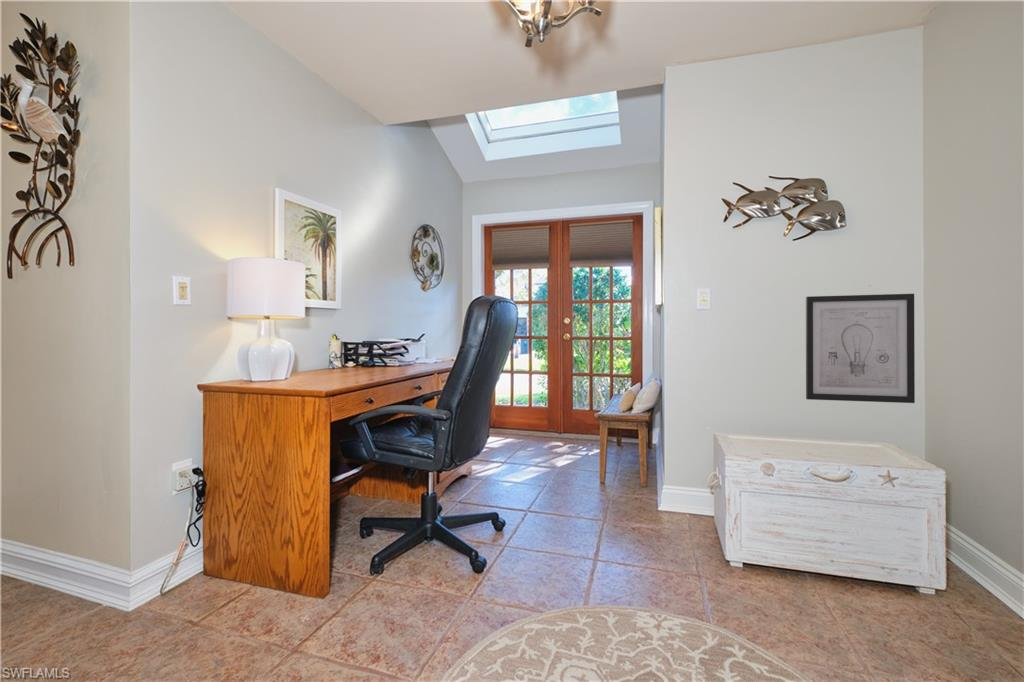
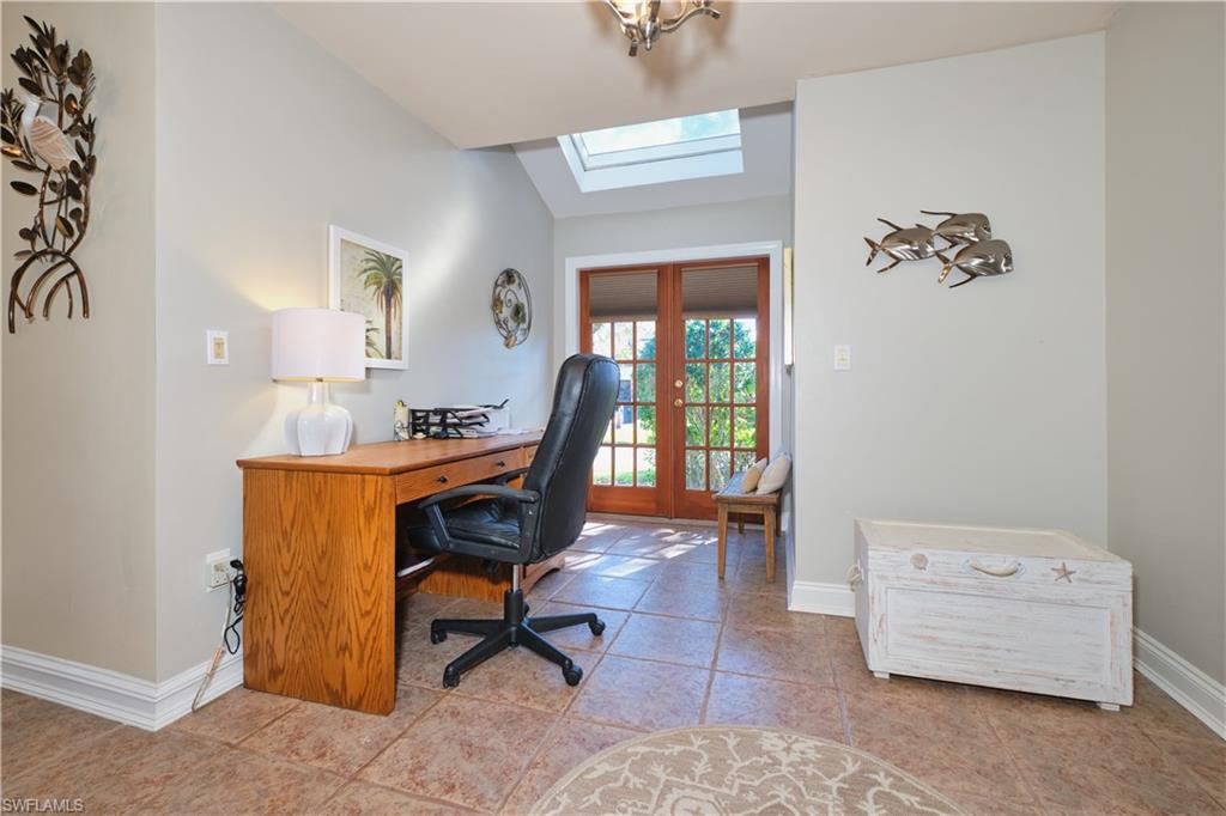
- wall art (858, 348)
